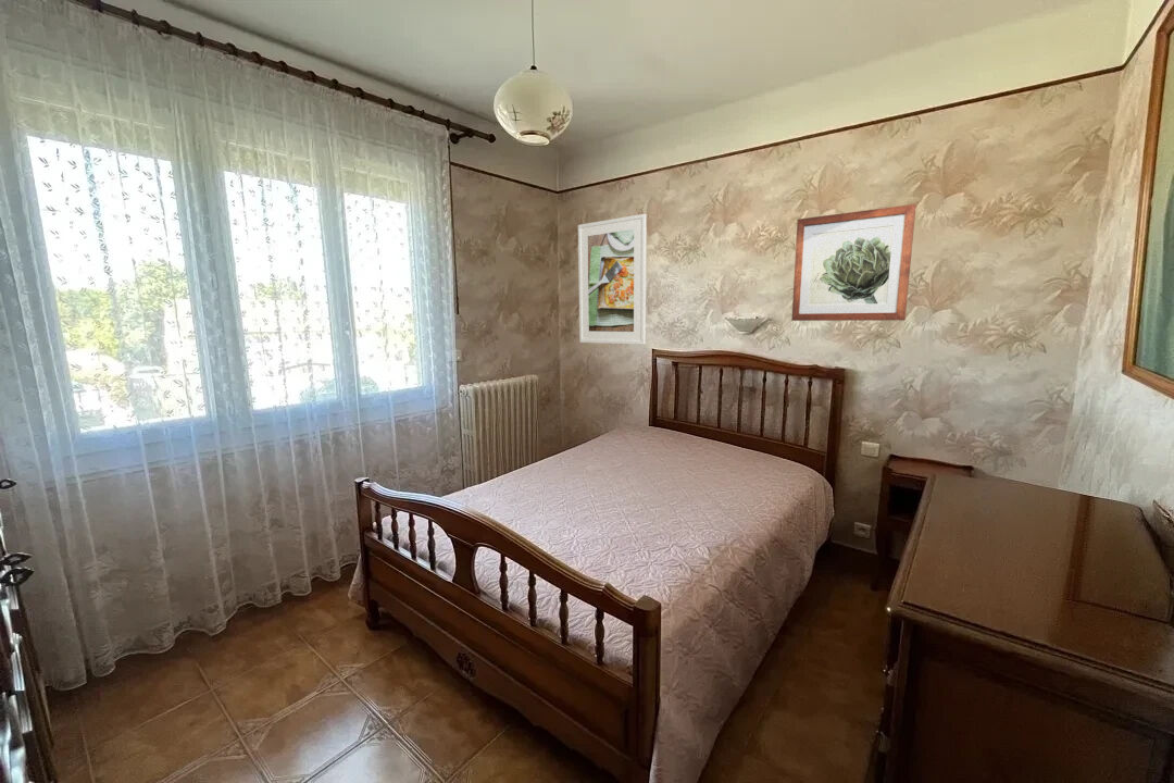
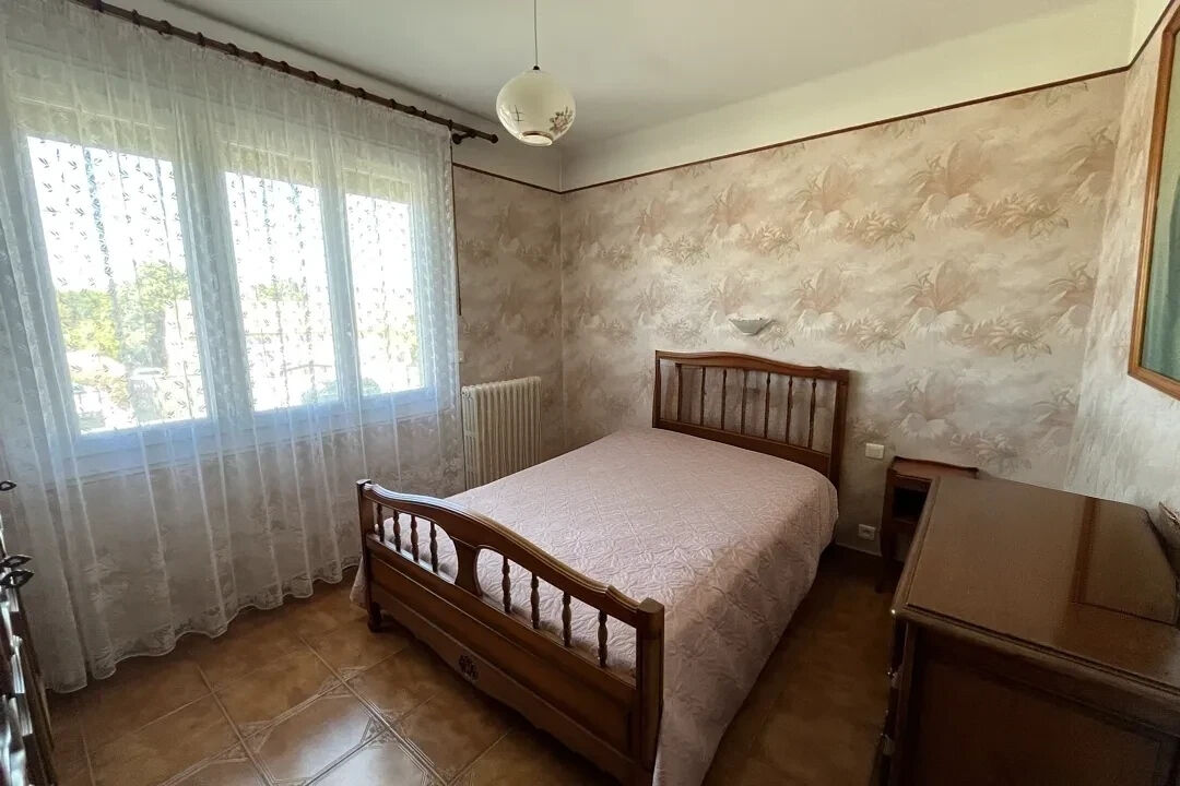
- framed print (610, 283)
- wall art (848, 266)
